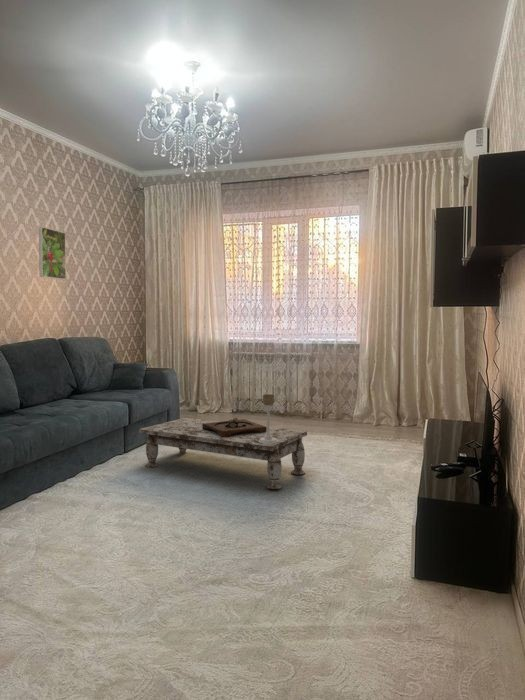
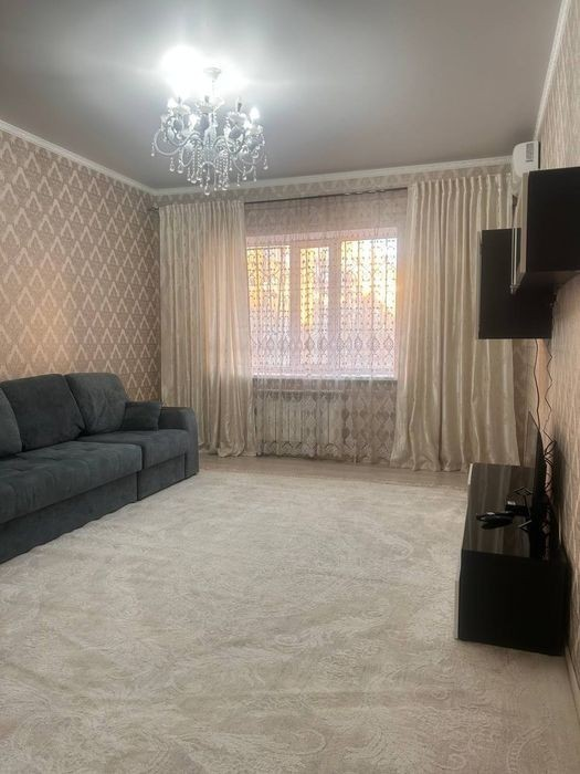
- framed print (52, 254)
- candle holder (268, 418)
- wooden tray (233, 423)
- coffee table (223, 449)
